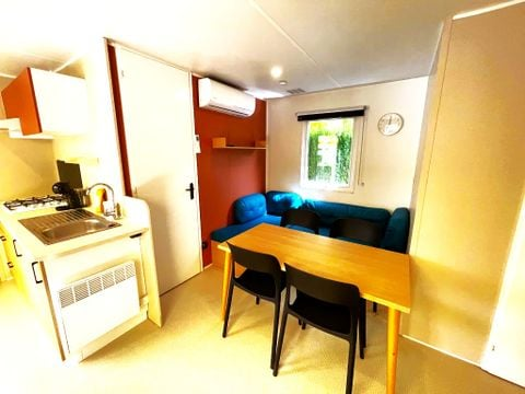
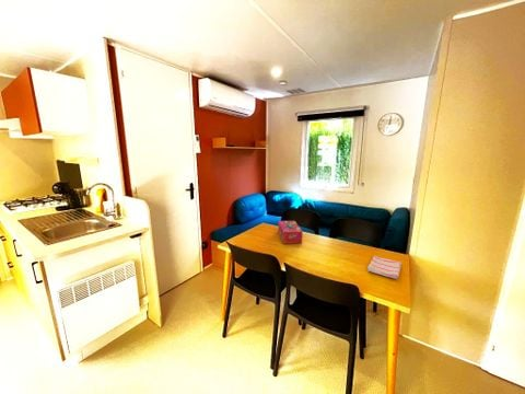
+ tissue box (289, 231)
+ dish towel (384, 265)
